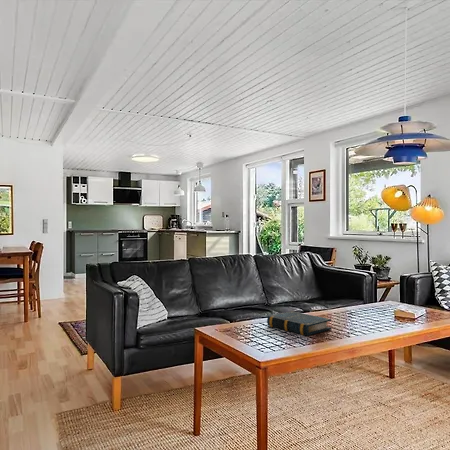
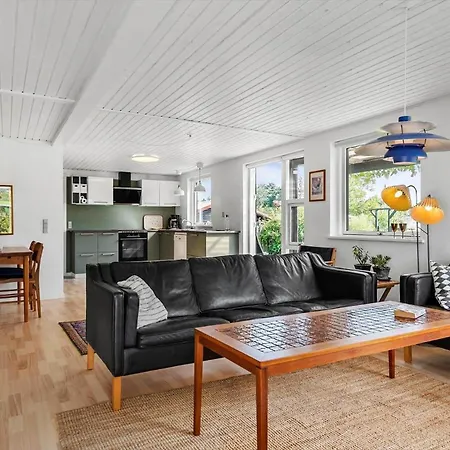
- book (298, 322)
